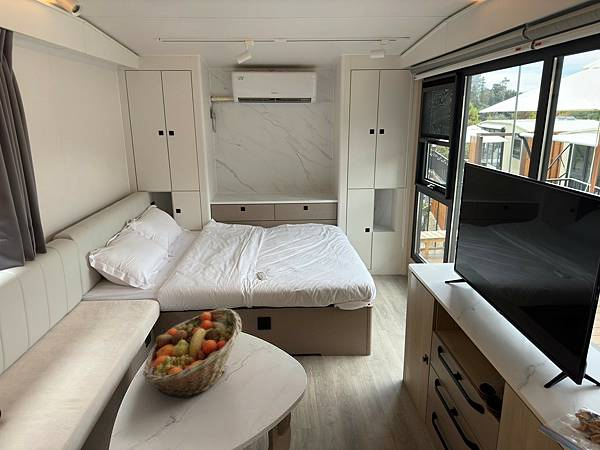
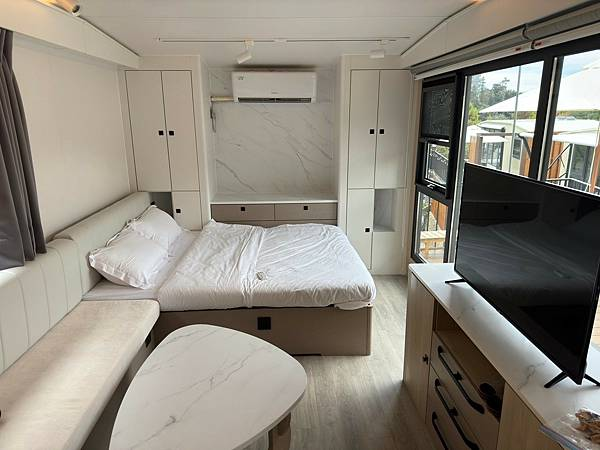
- fruit basket (194, 349)
